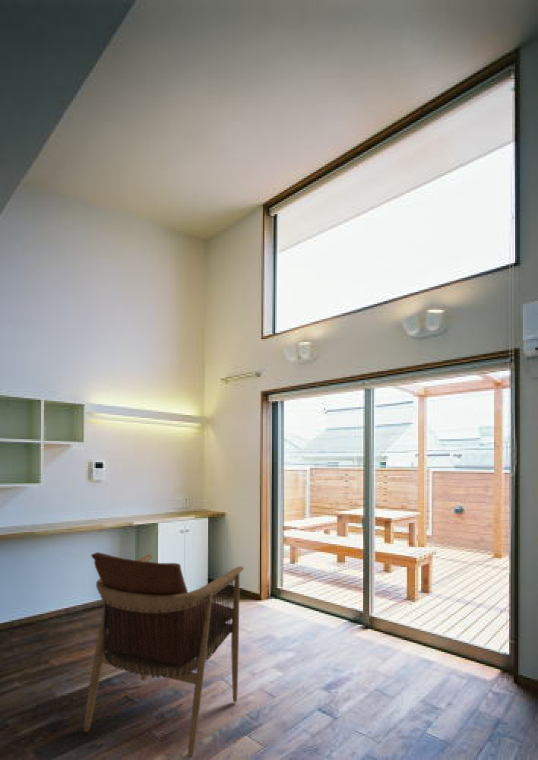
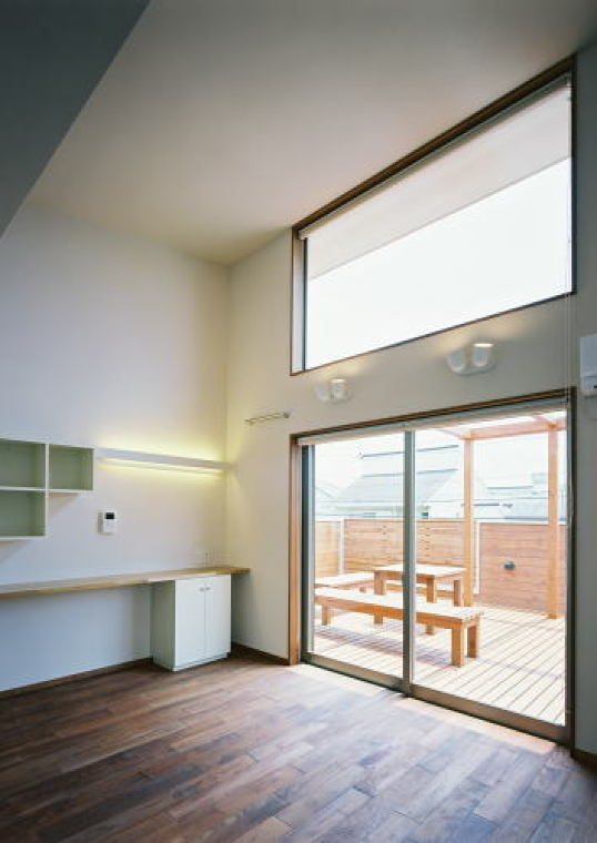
- armchair (163, 630)
